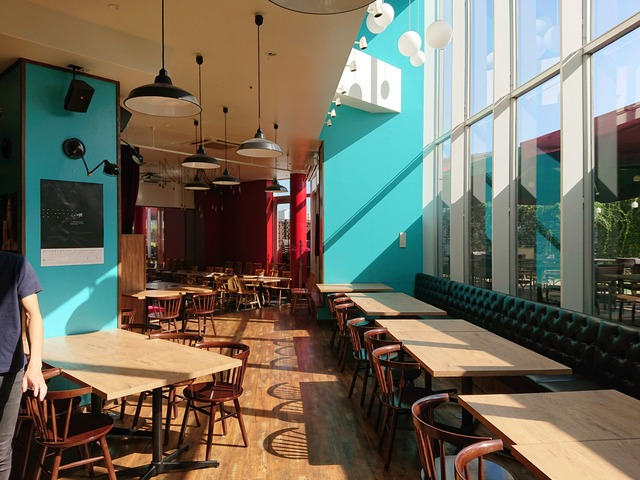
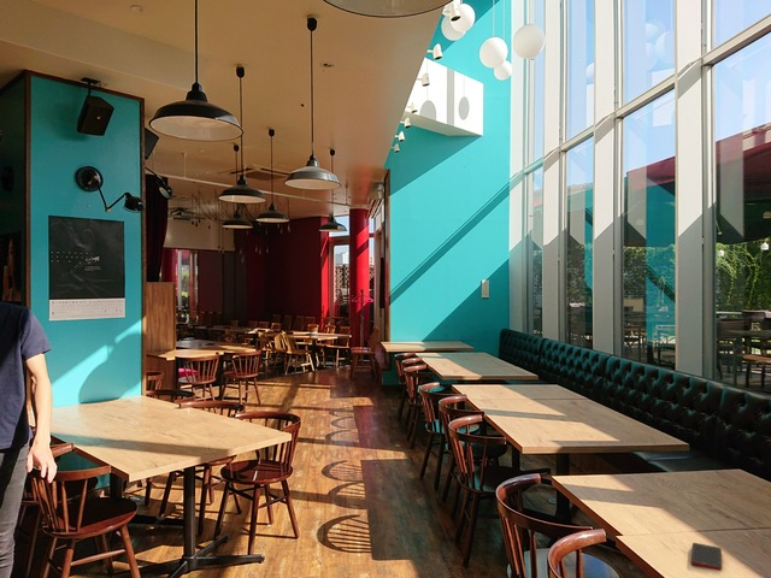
+ cell phone (706, 555)
